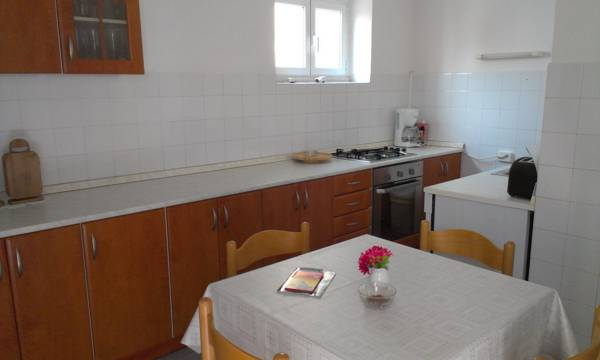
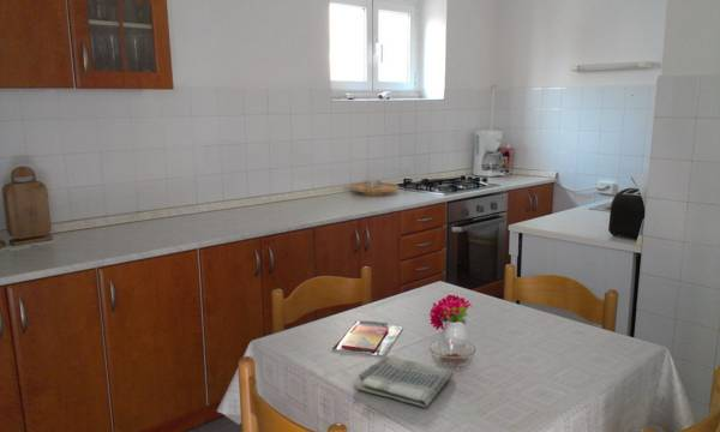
+ dish towel (403, 377)
